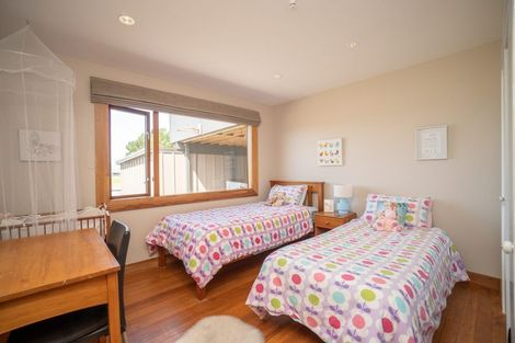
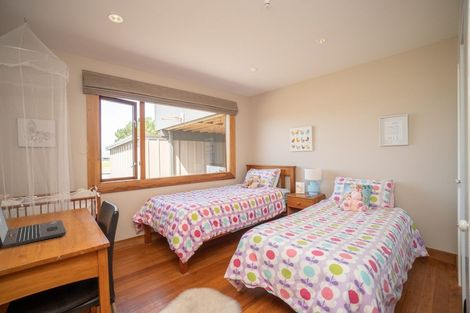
+ laptop (30, 225)
